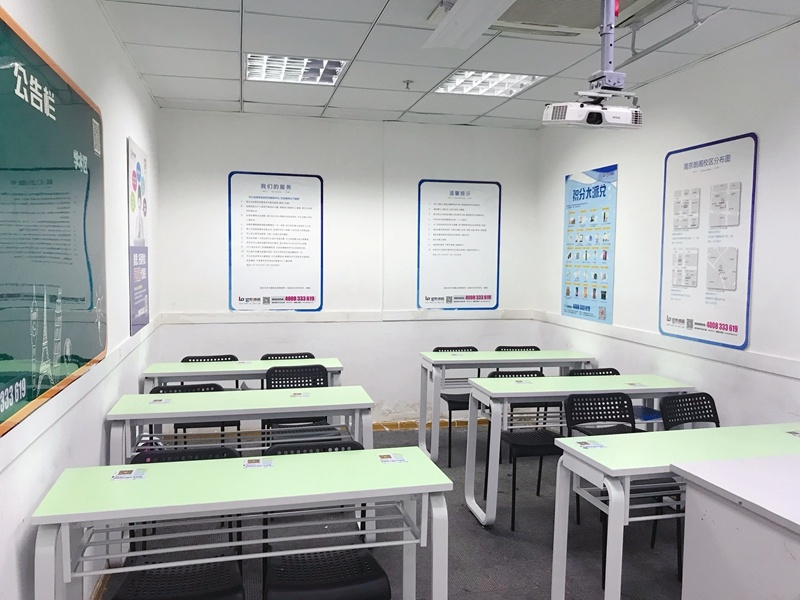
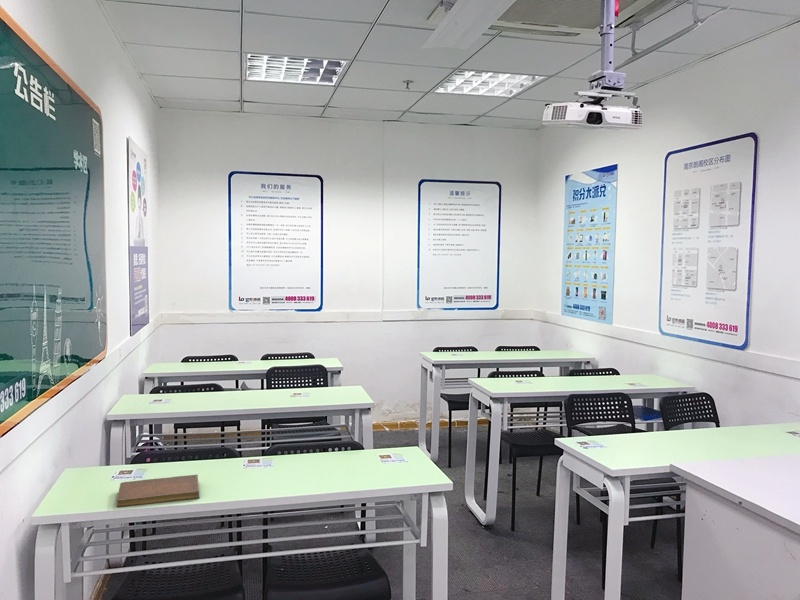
+ notebook (159, 490)
